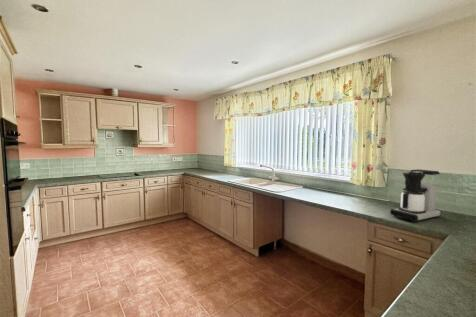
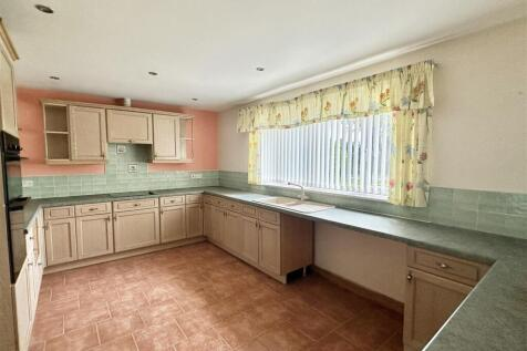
- coffee maker (416, 194)
